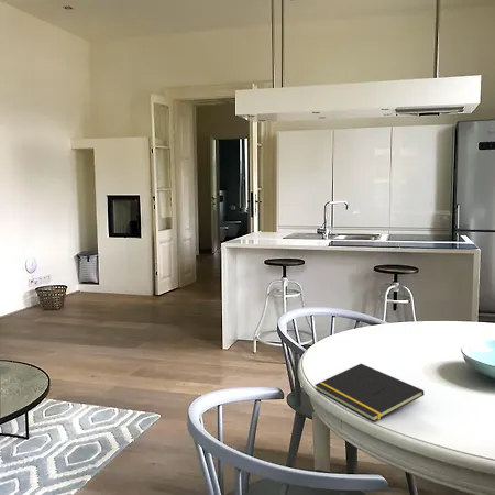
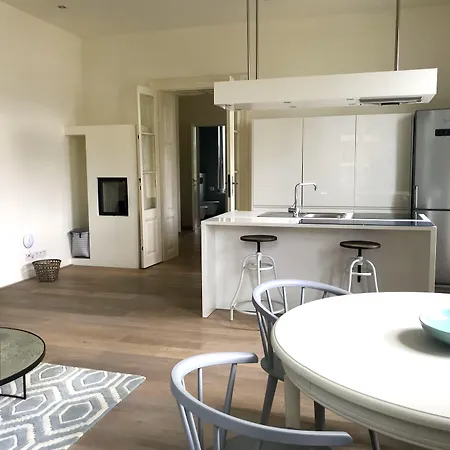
- notepad (366, 389)
